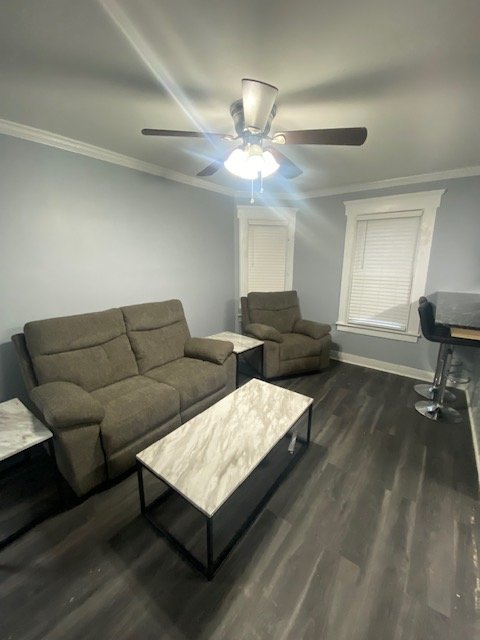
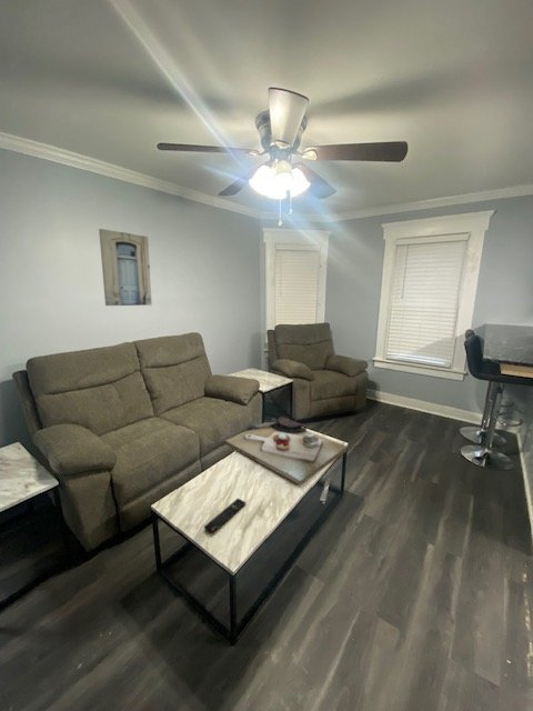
+ remote control (225, 514)
+ wall art (127, 270)
+ decorative tray (284, 438)
